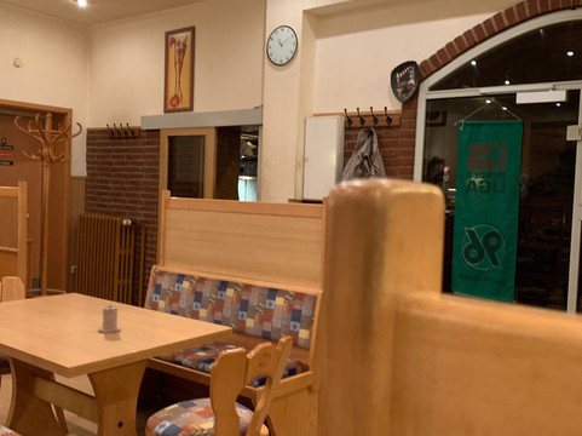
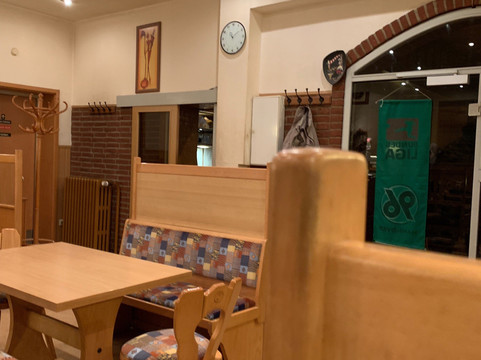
- candle (109, 316)
